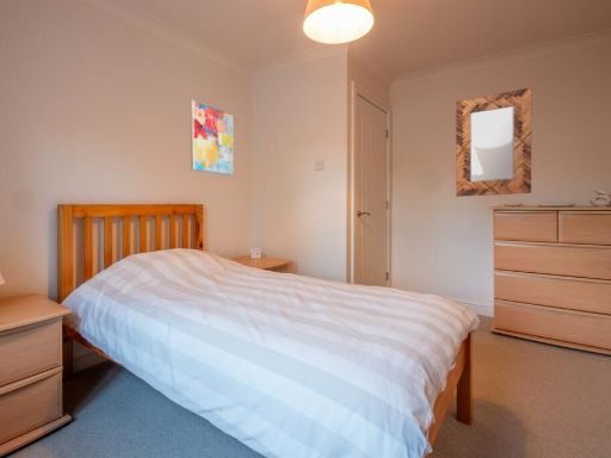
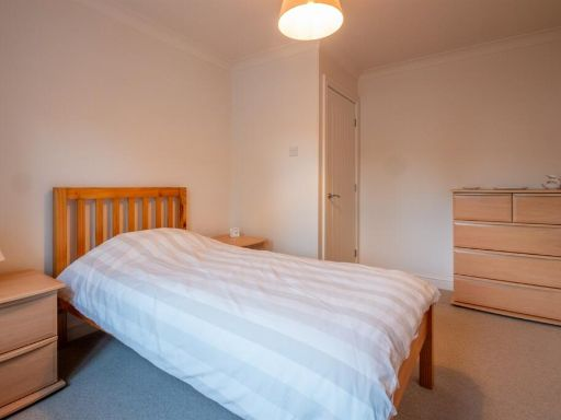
- home mirror (492, 144)
- wall art (212, 140)
